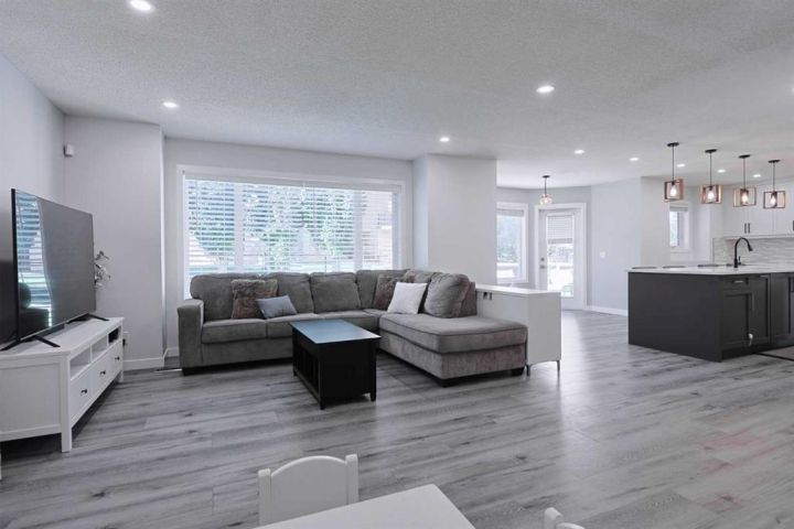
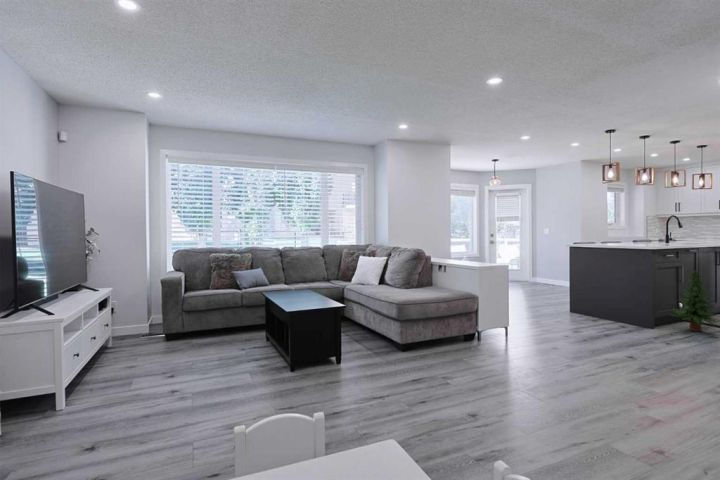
+ tree (694, 300)
